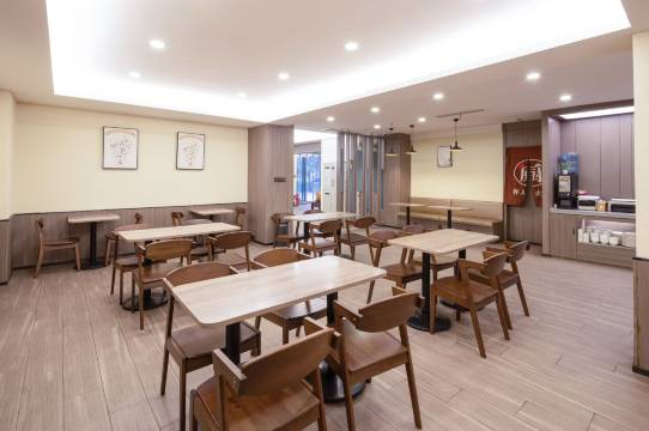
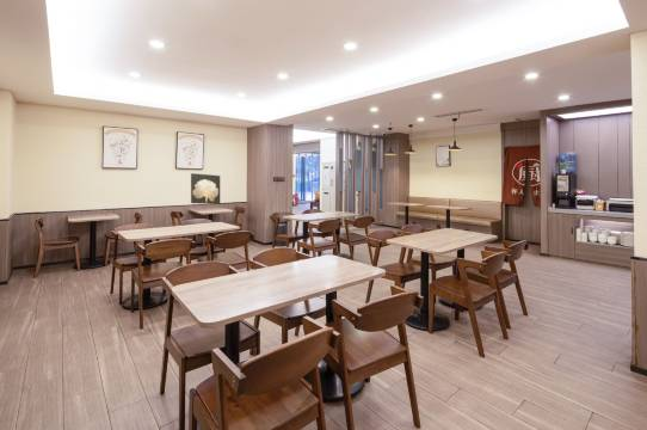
+ wall art (205, 189)
